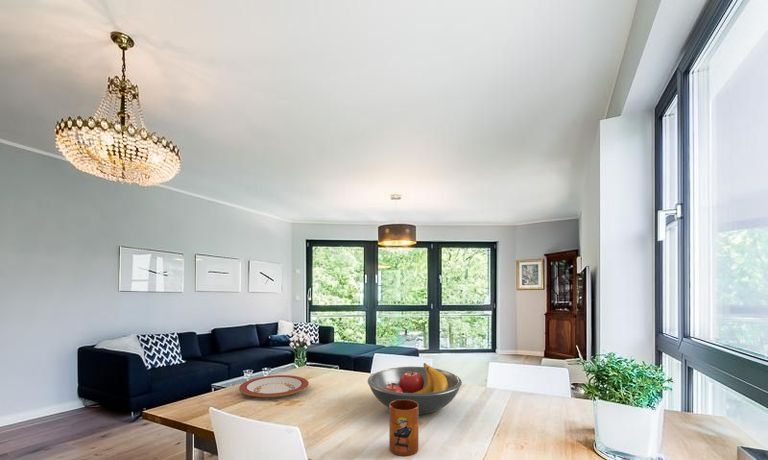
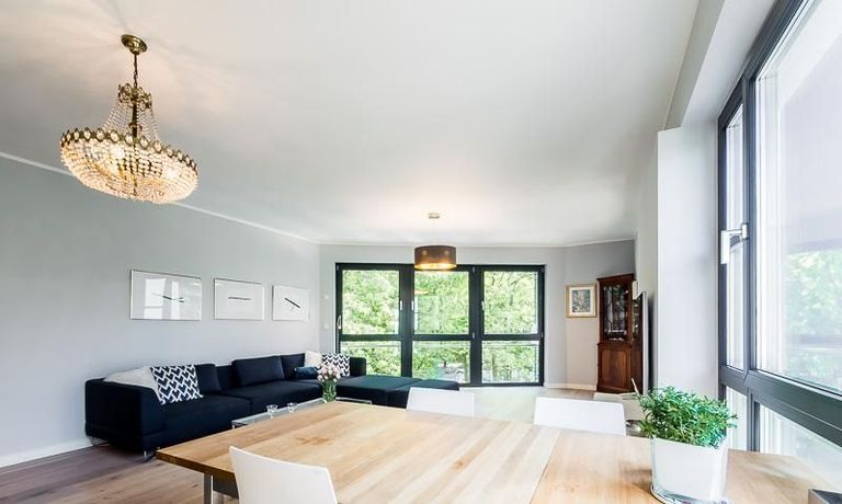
- mug (405, 424)
- fruit bowl (414, 389)
- plate (274, 387)
